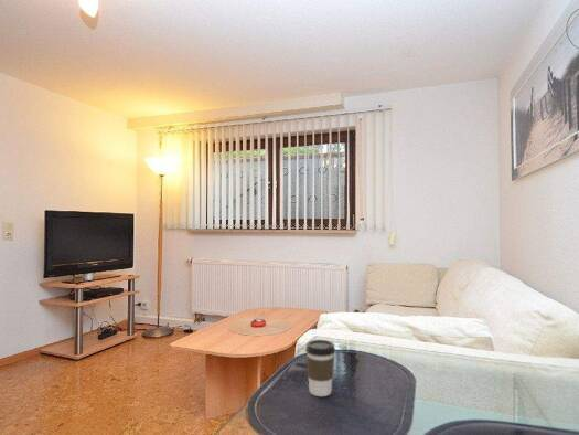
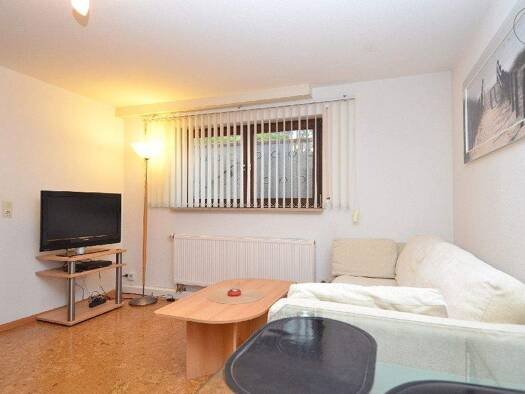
- coffee cup (320, 368)
